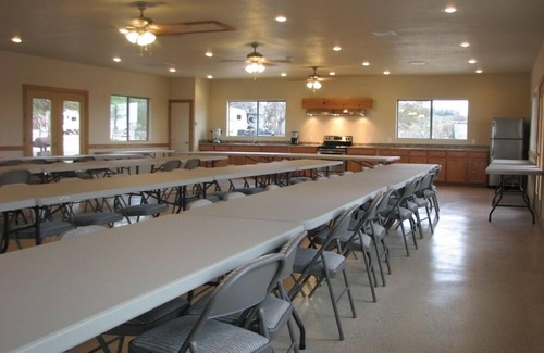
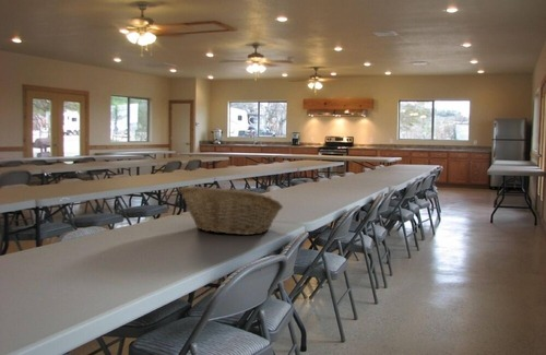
+ fruit basket (229, 206)
